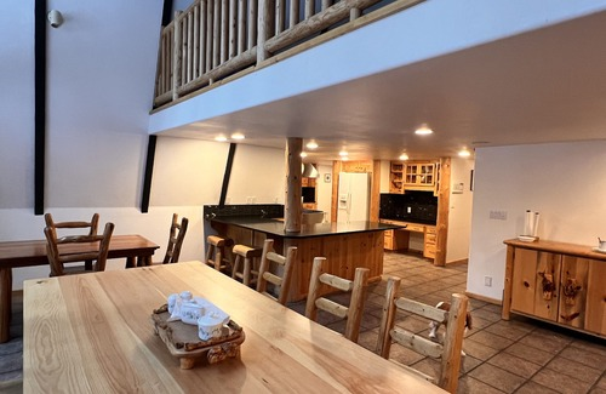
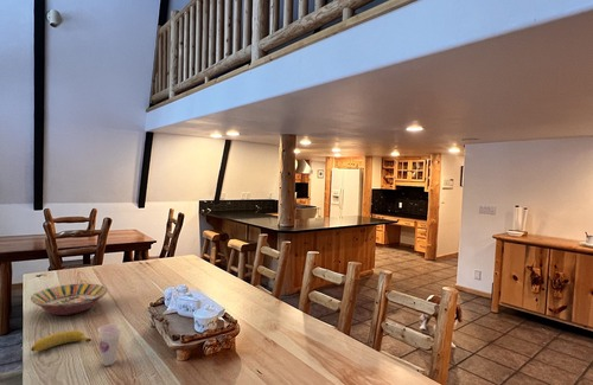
+ cup (108, 345)
+ banana (59, 341)
+ serving bowl (70, 301)
